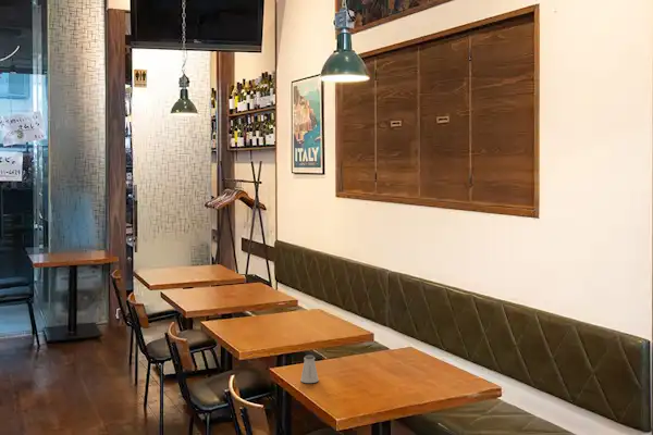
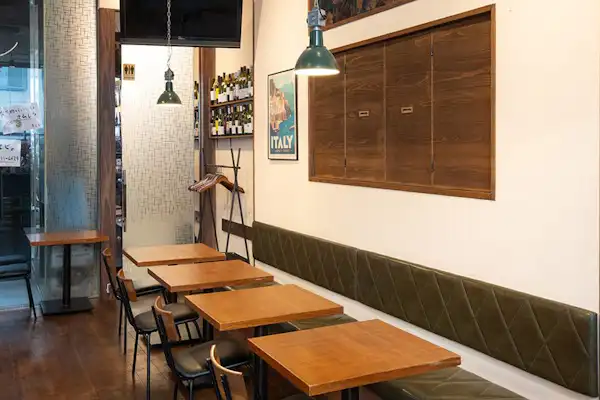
- saltshaker (309, 368)
